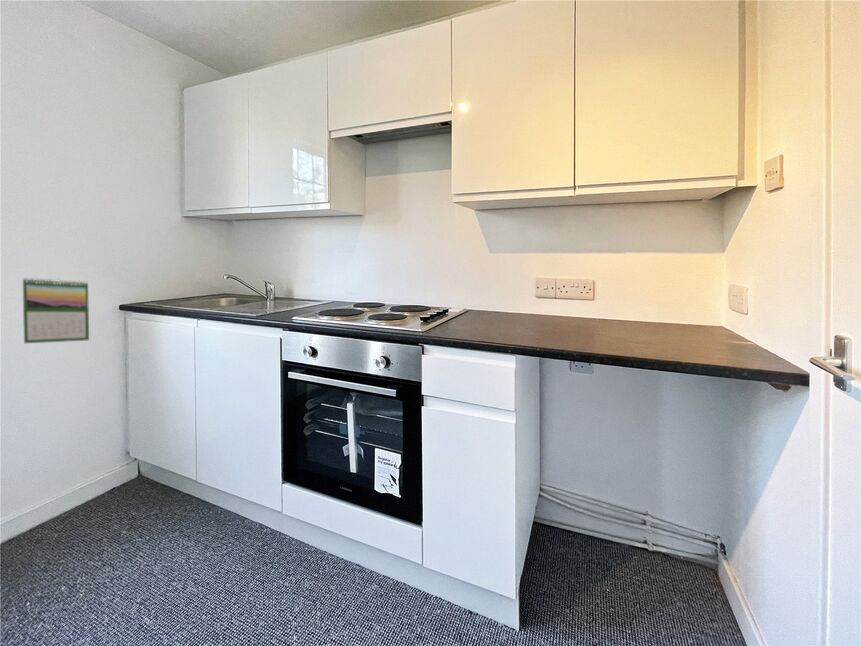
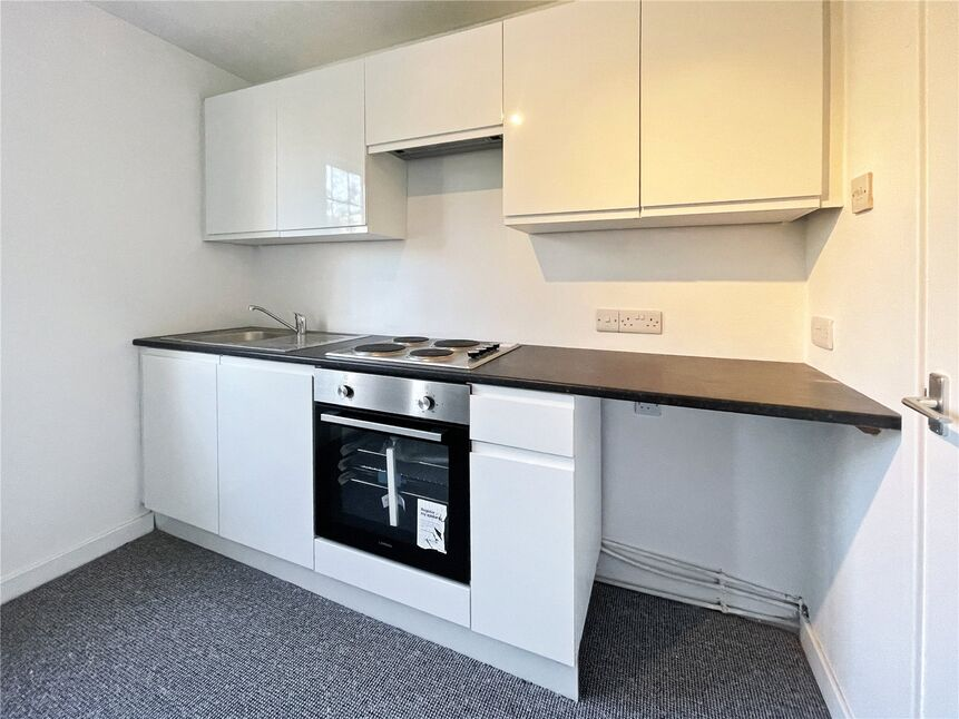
- calendar (57, 310)
